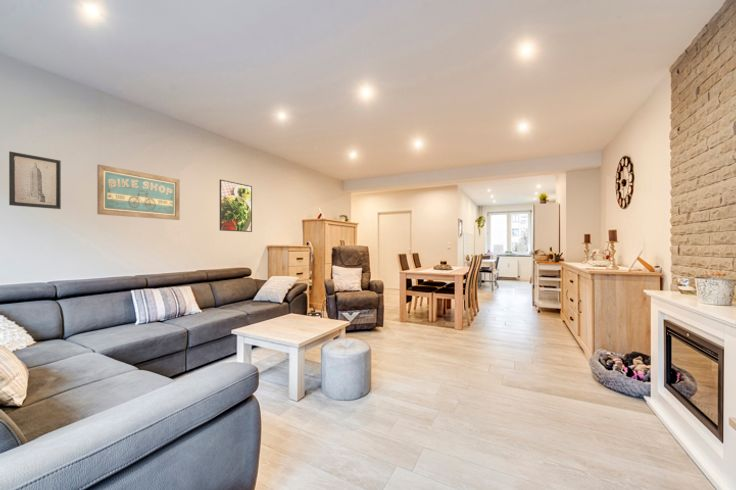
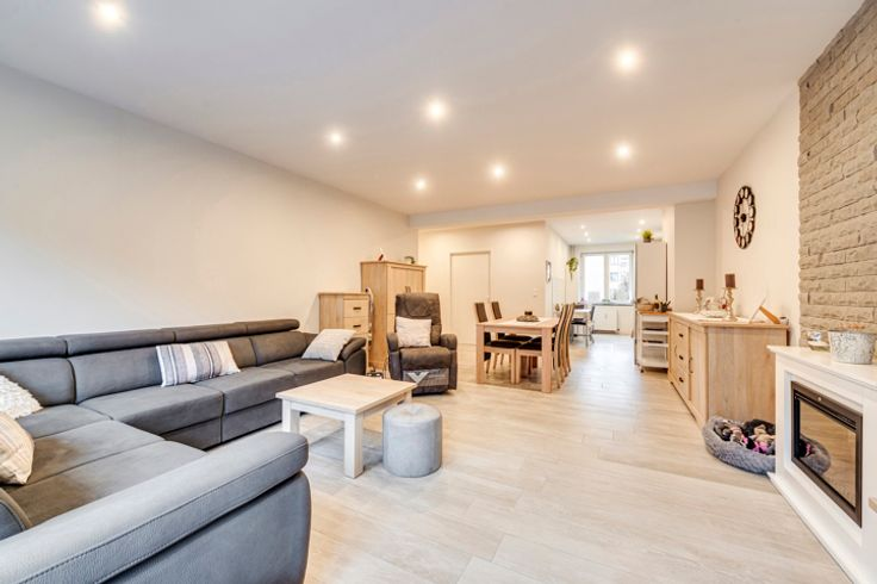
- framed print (236, 207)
- wall art (36, 181)
- wall art (142, 195)
